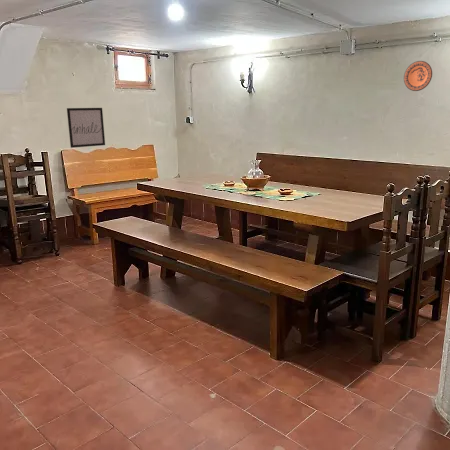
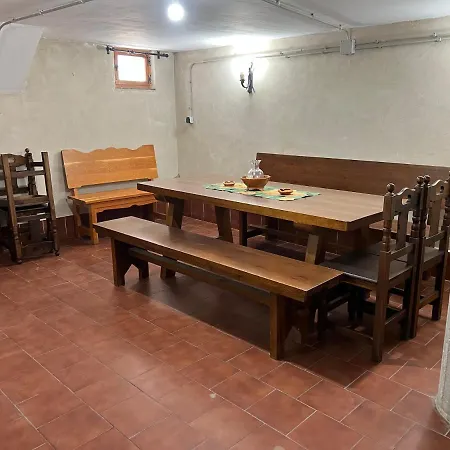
- wall art (86, 127)
- decorative plate (417, 76)
